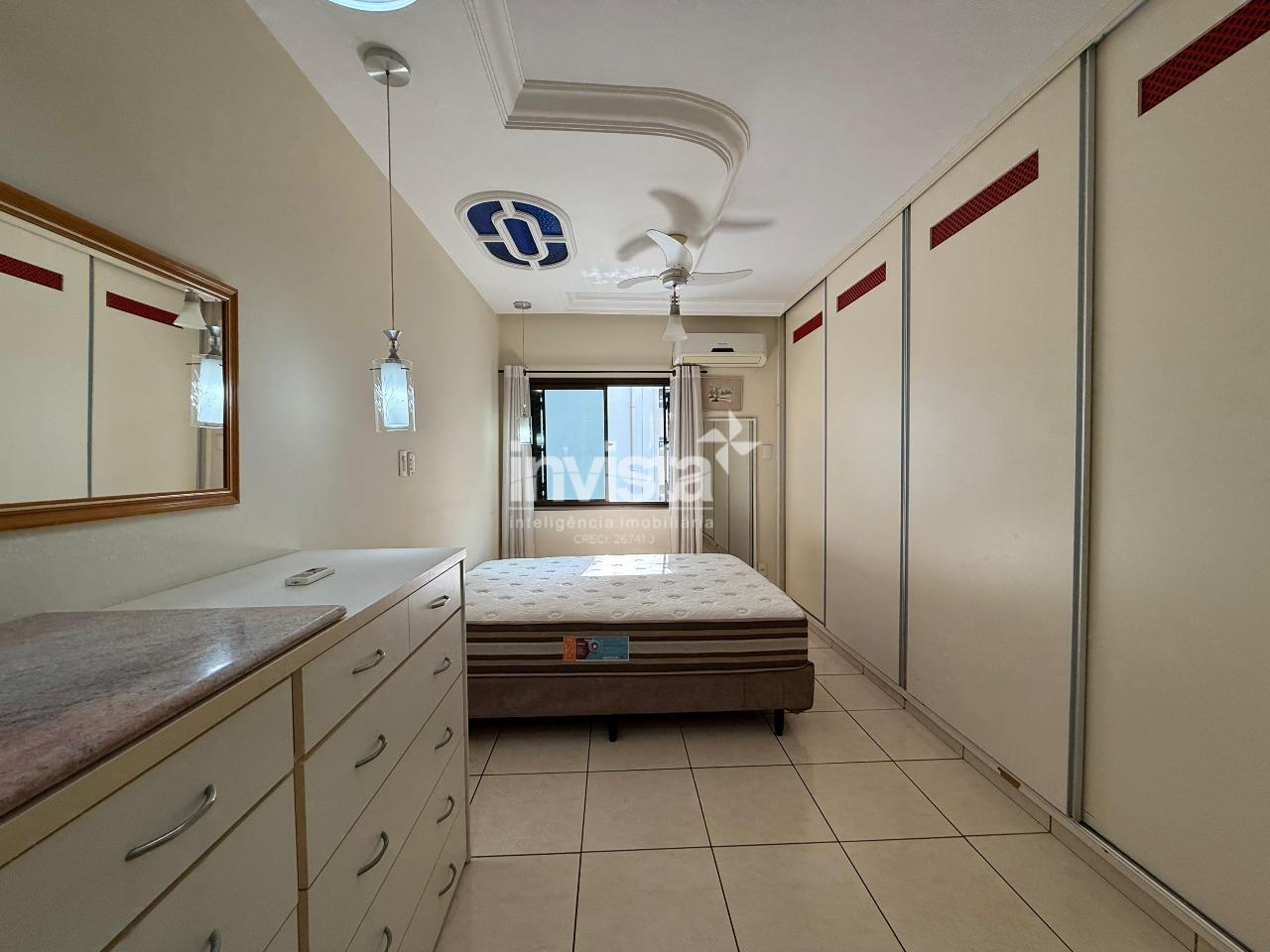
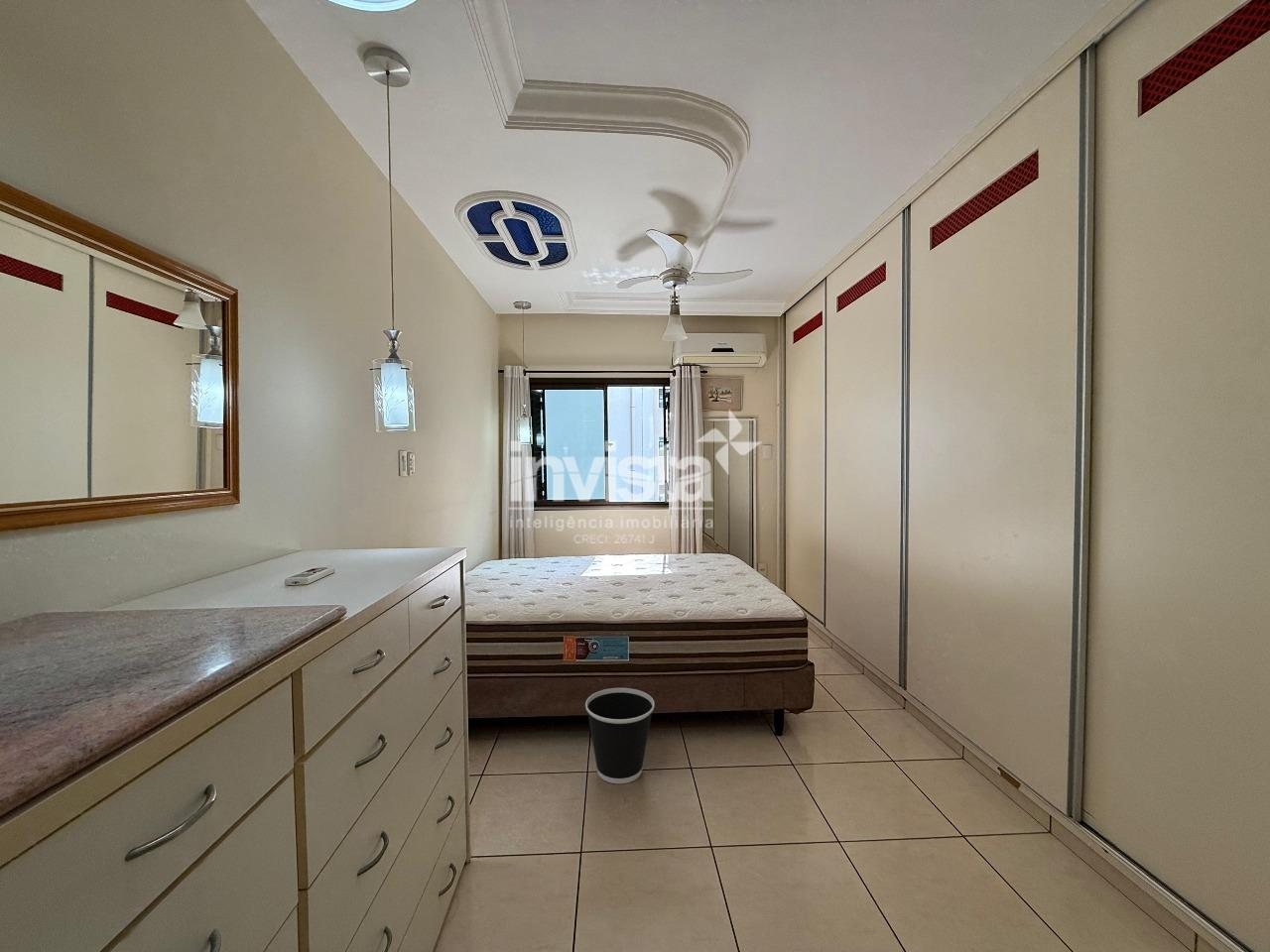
+ wastebasket (619, 736)
